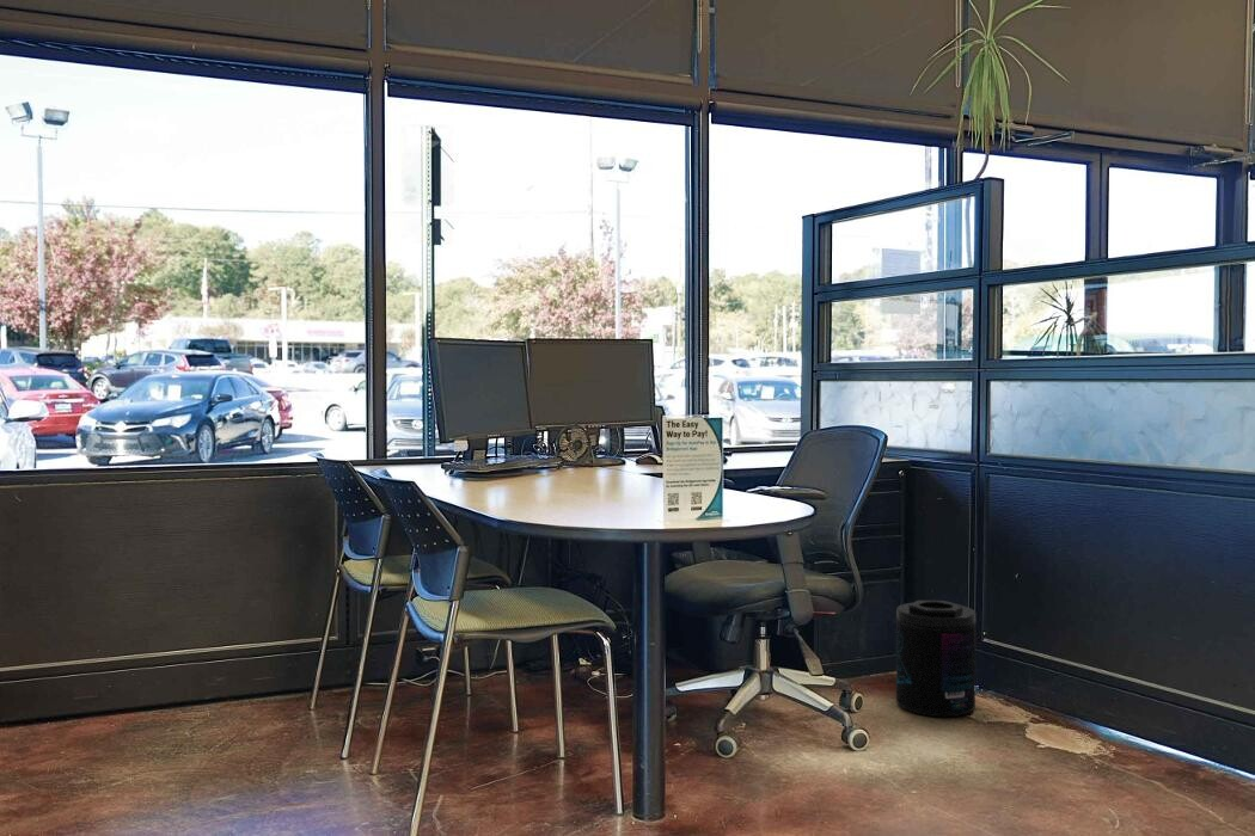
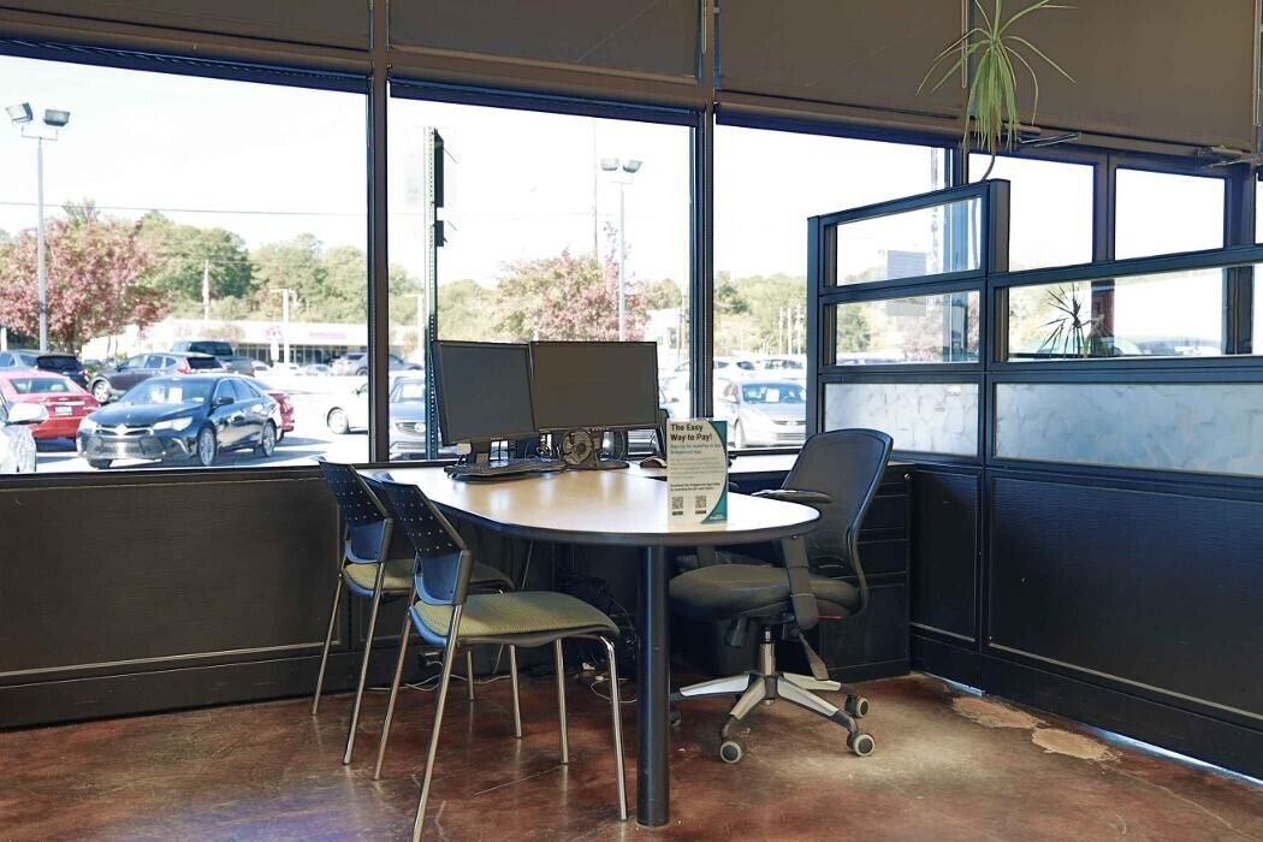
- supplement container (935, 656)
